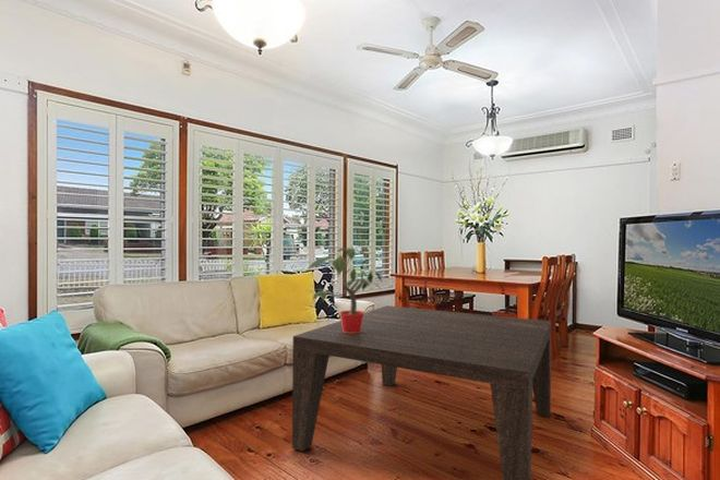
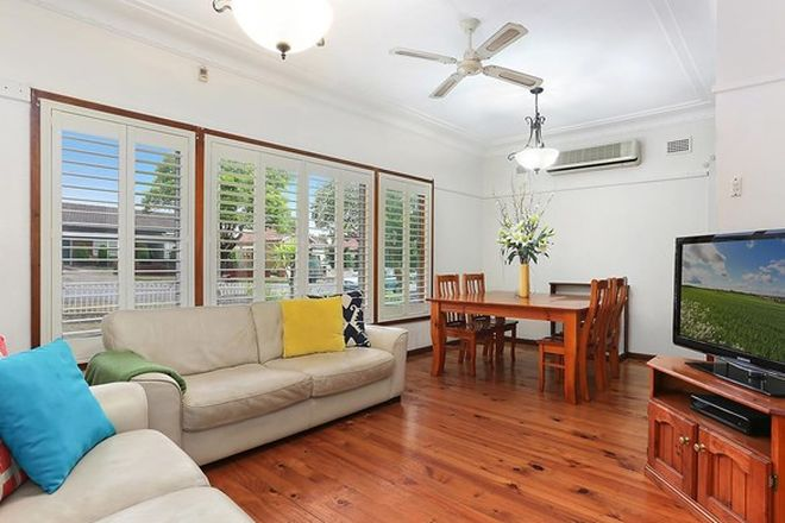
- potted plant (347, 288)
- coffee table (433, 373)
